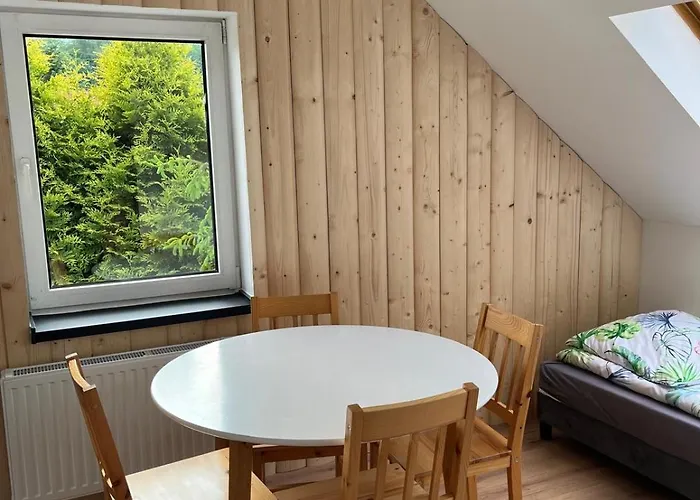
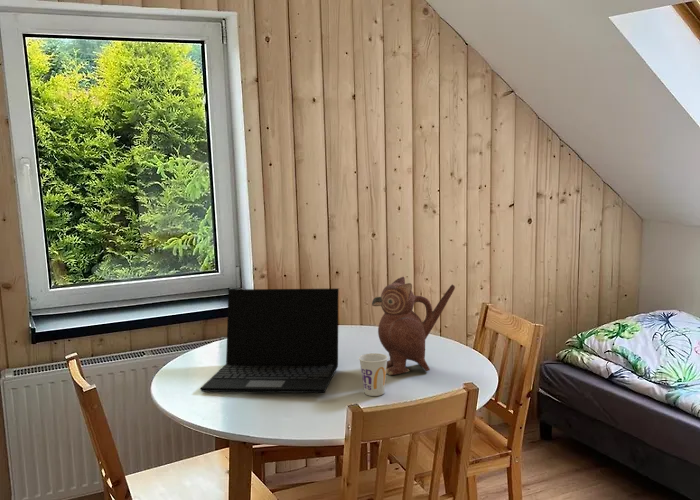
+ teapot (411, 322)
+ laptop (273, 337)
+ cup (373, 374)
